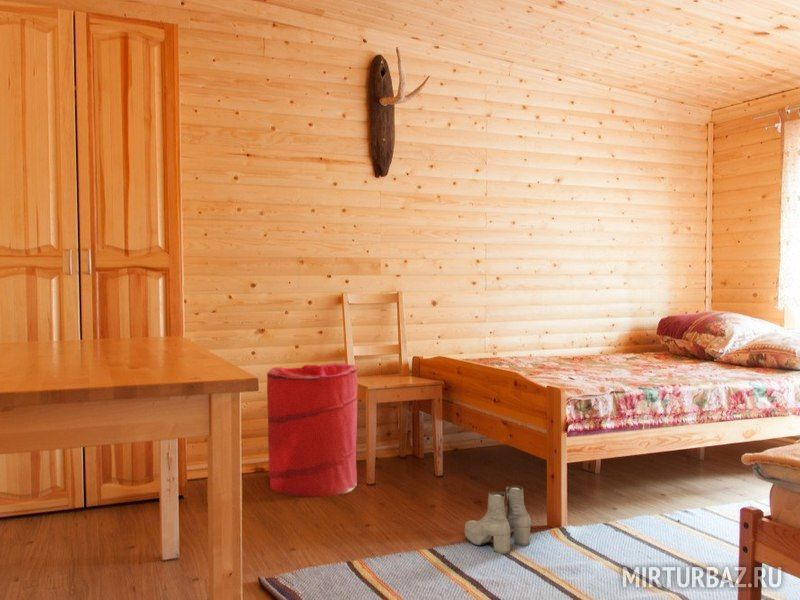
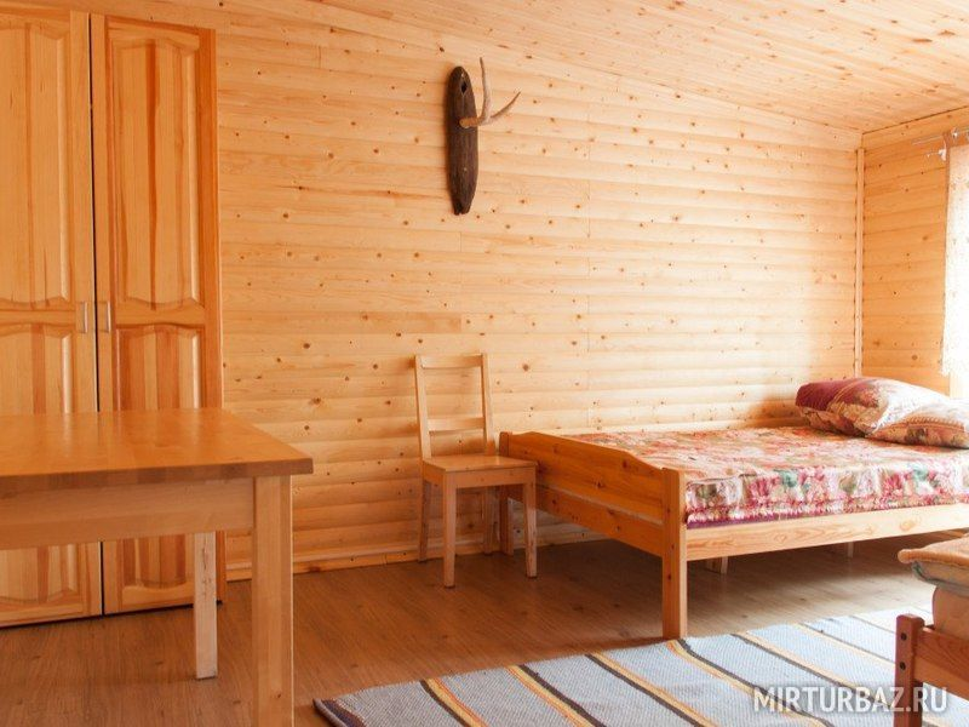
- laundry hamper (312, 424)
- boots (497, 513)
